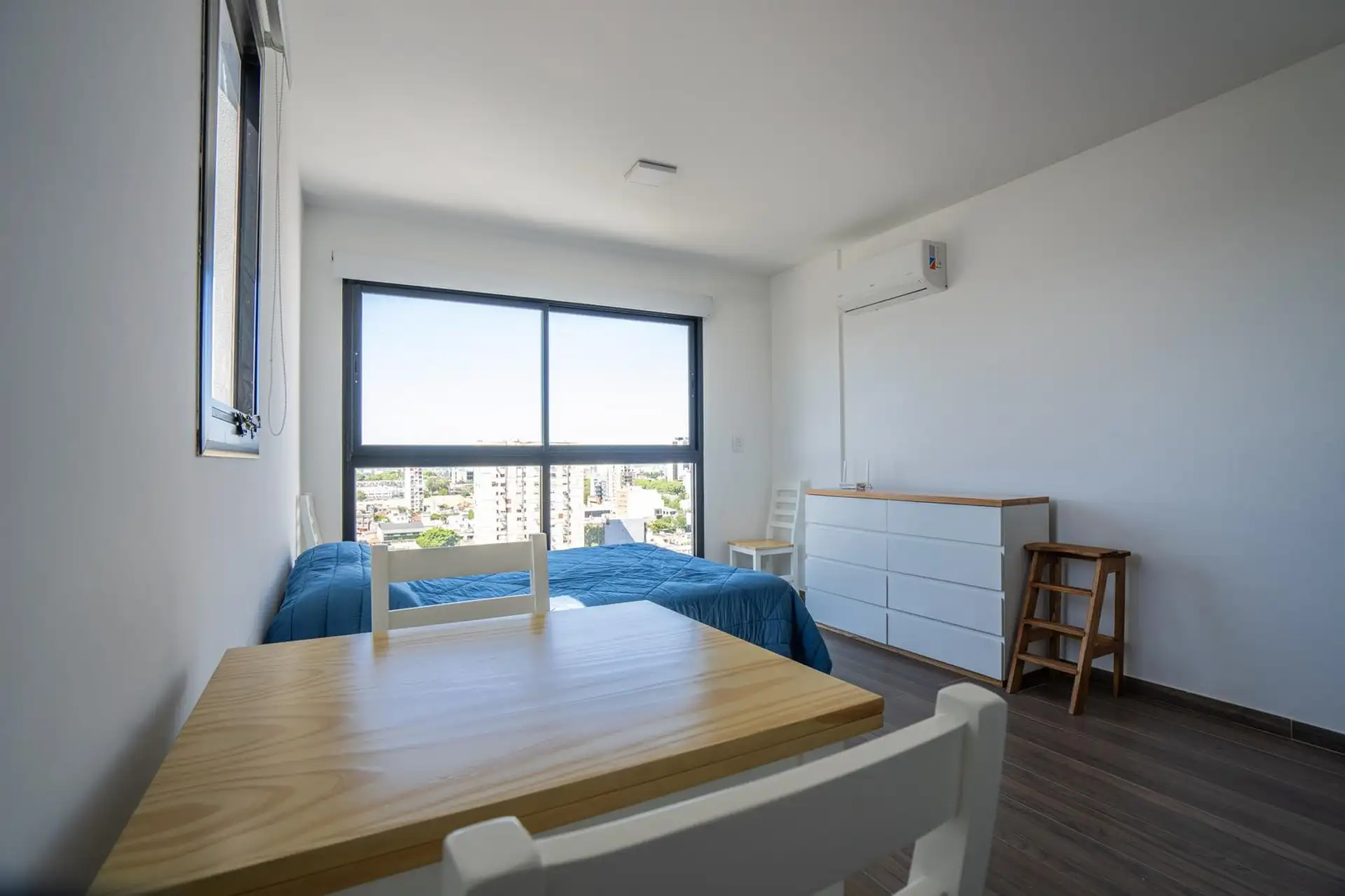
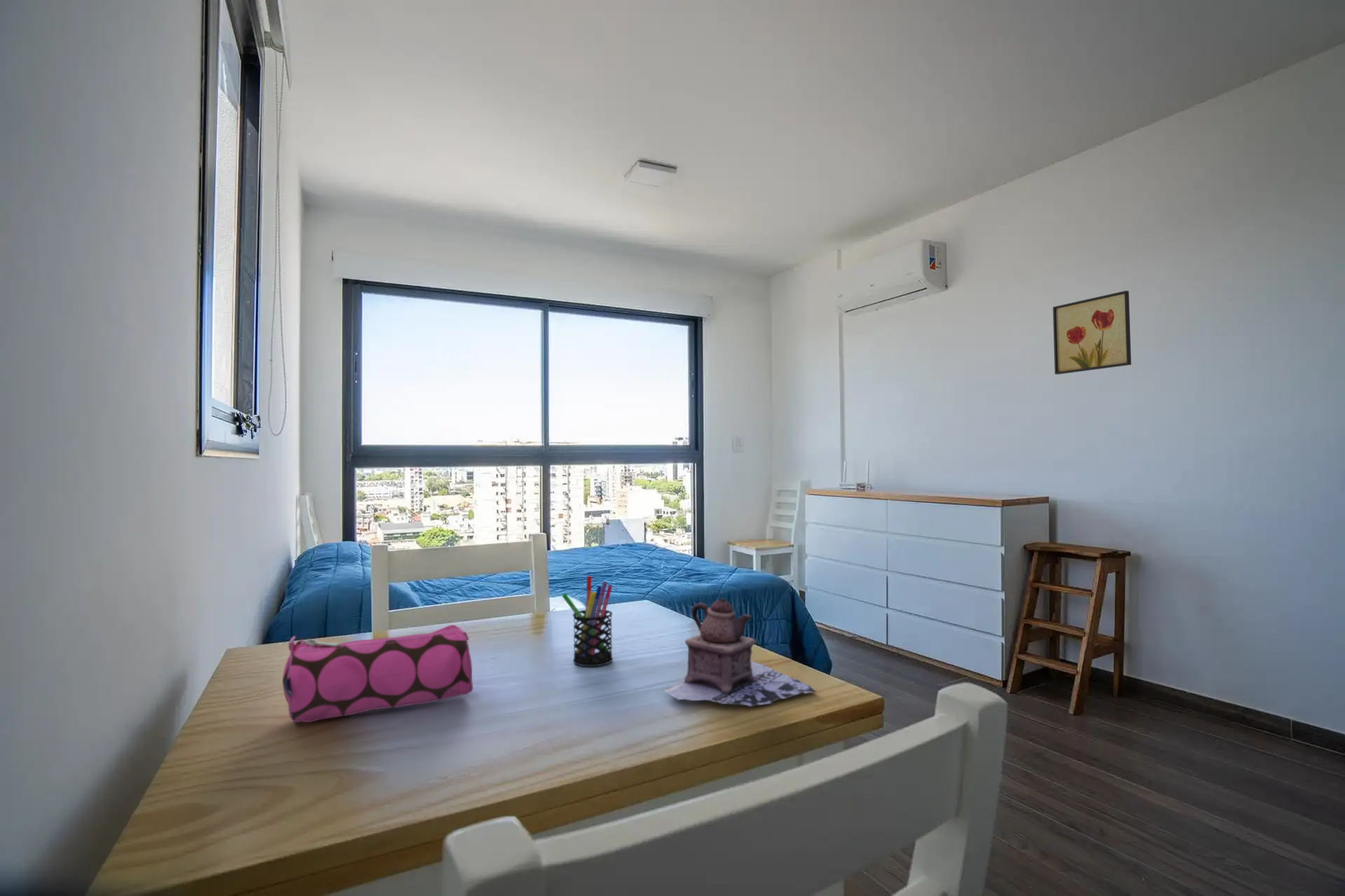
+ pencil case (382, 668)
+ teapot (725, 642)
+ wall art (1091, 334)
+ pen holder (588, 619)
